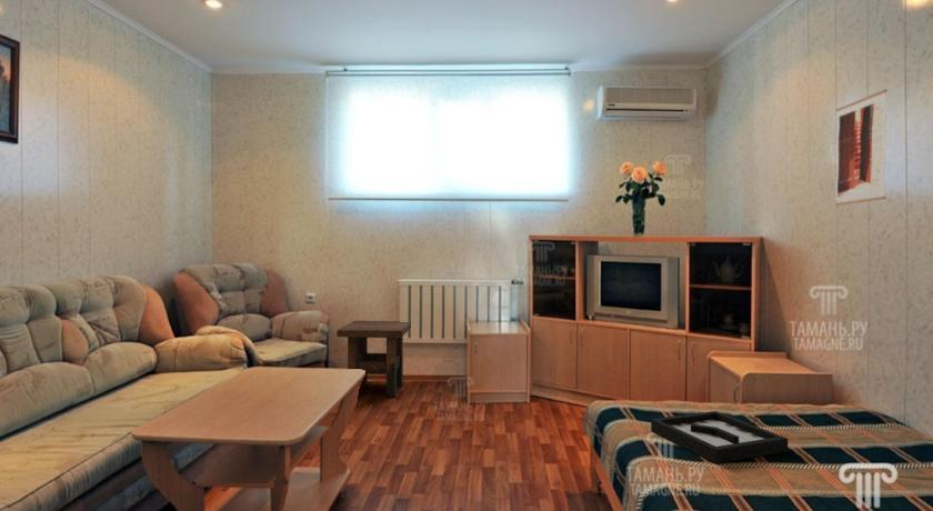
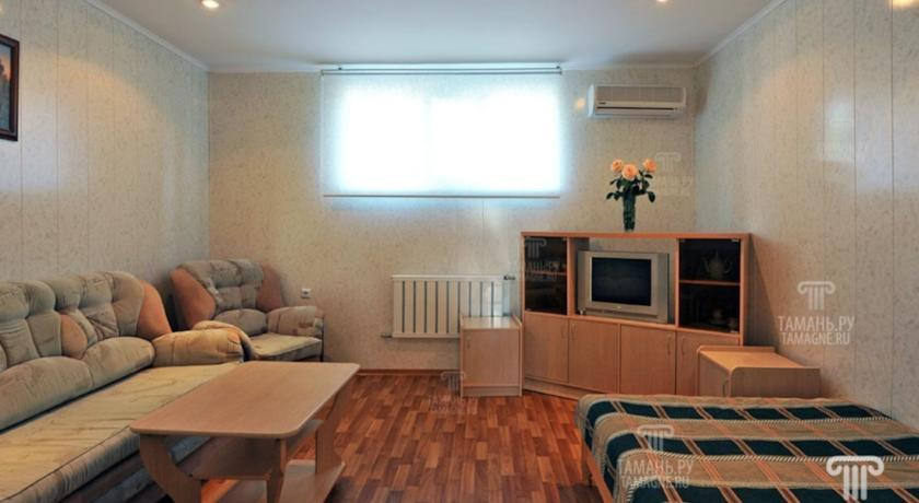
- wall art (859, 151)
- decorative tray (715, 434)
- side table (375, 357)
